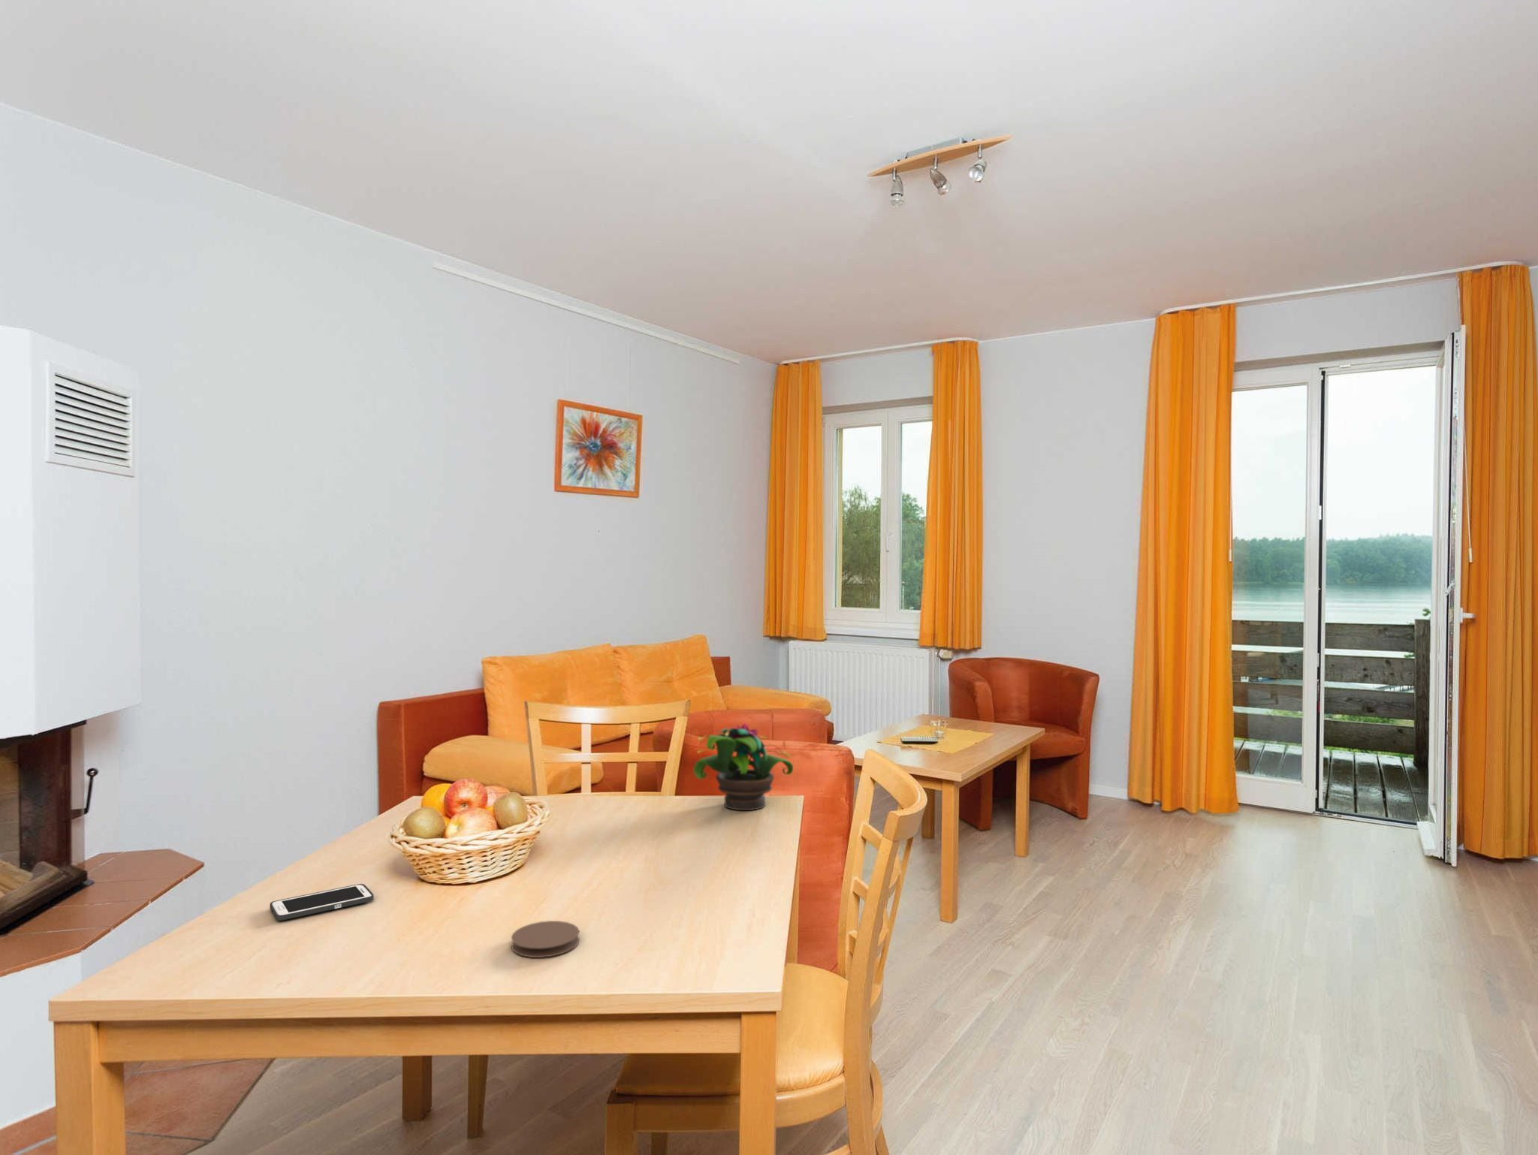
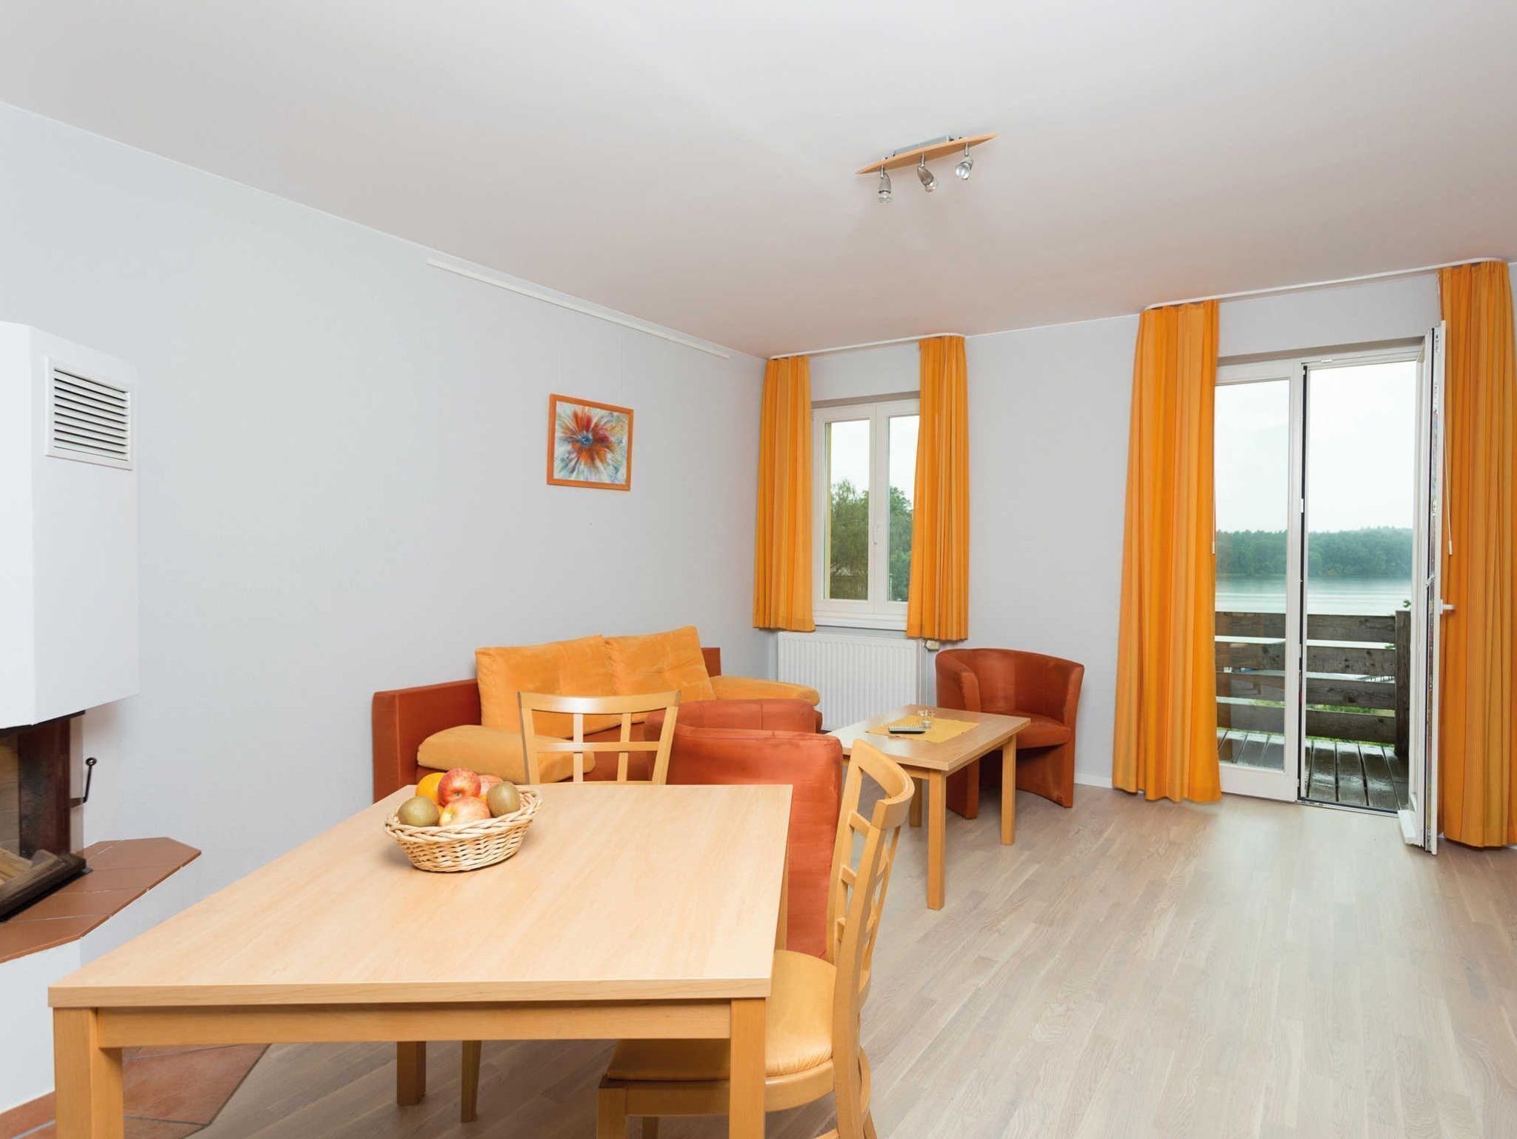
- cell phone (323, 901)
- potted flower (739, 767)
- coaster (545, 938)
